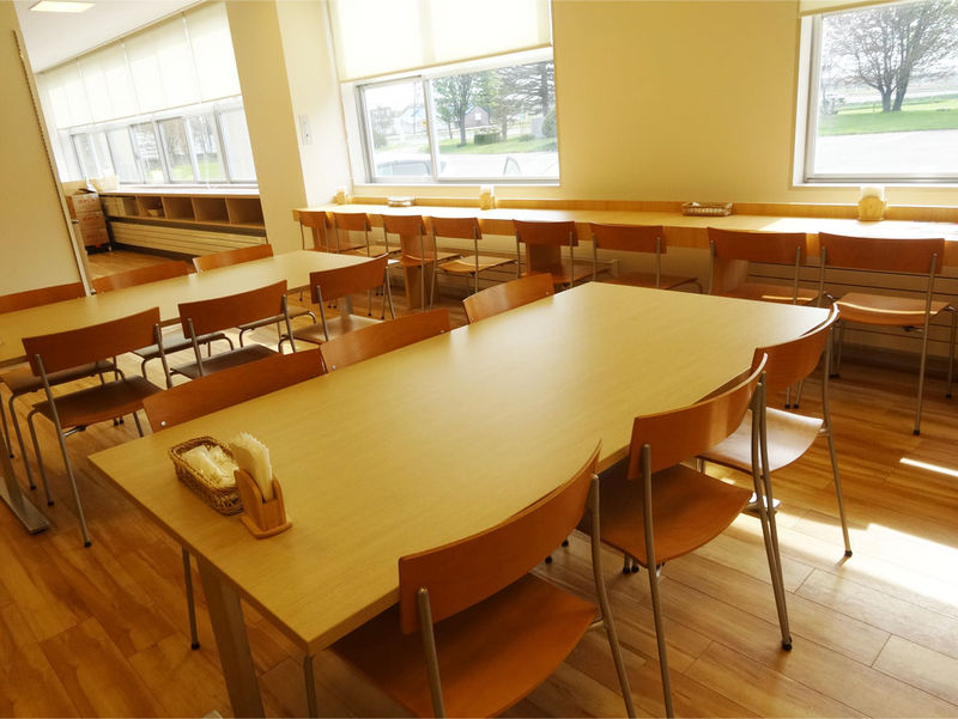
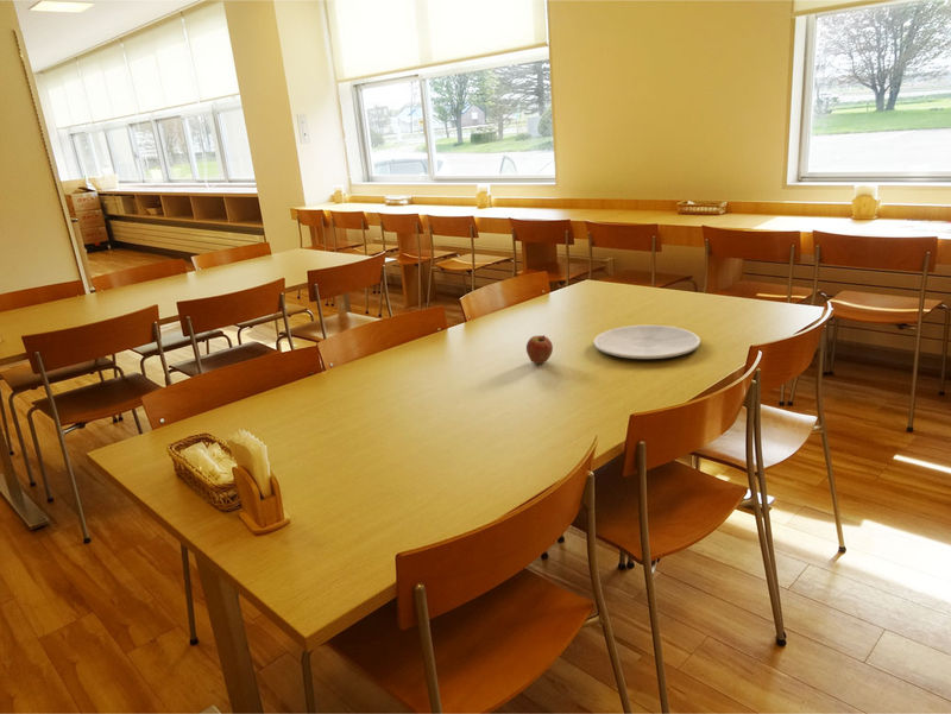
+ plate (645, 342)
+ fruit (539, 347)
